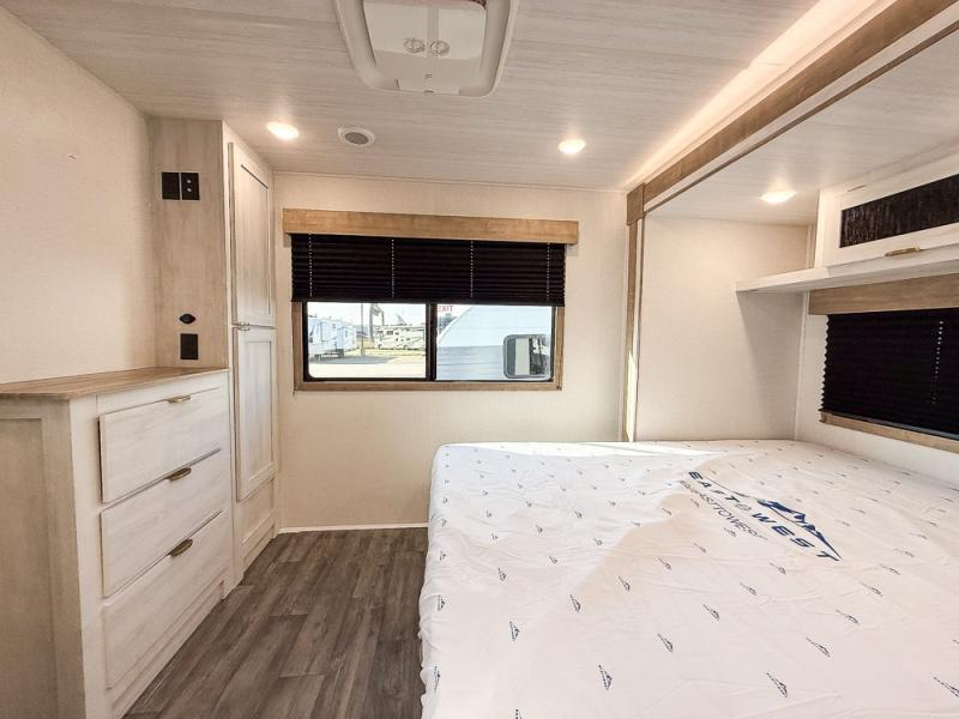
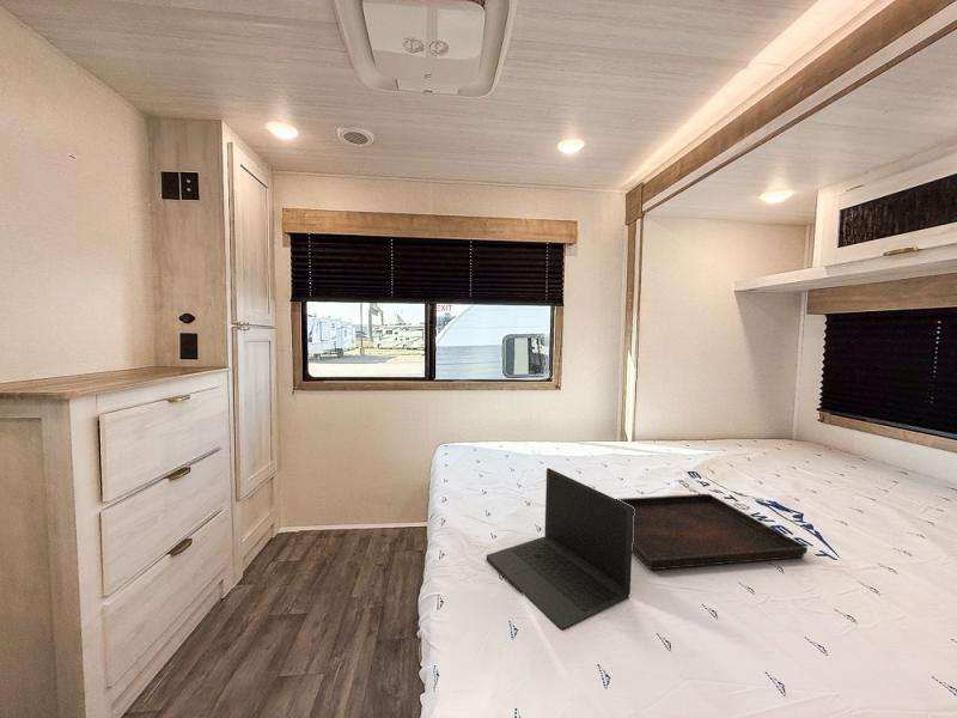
+ serving tray (684, 525)
+ laptop (553, 535)
